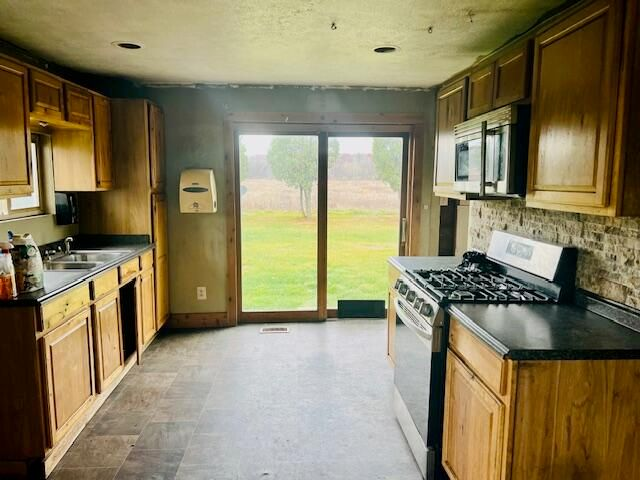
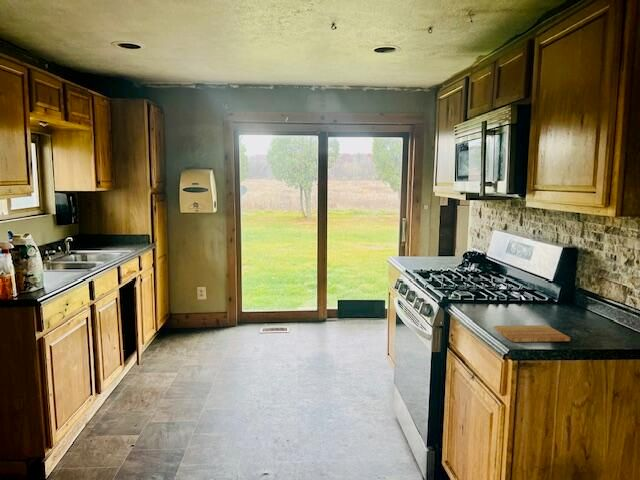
+ cutting board (530, 333)
